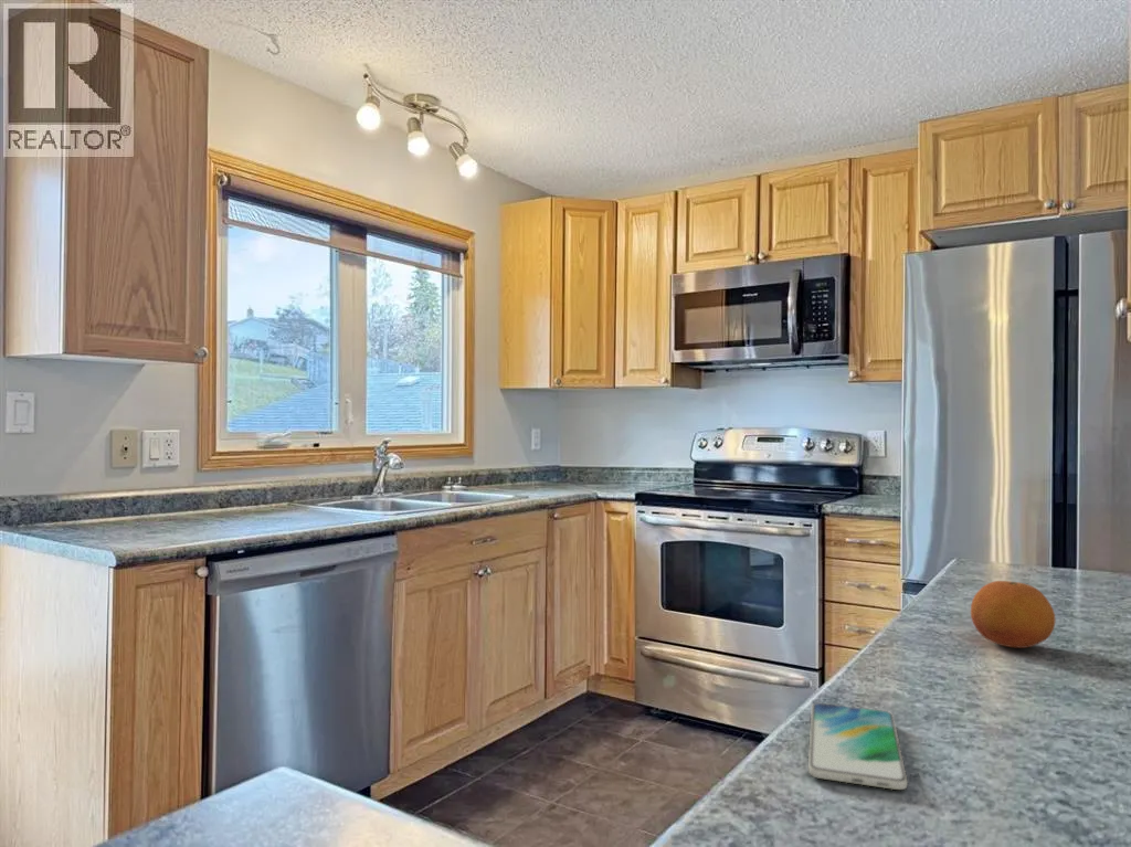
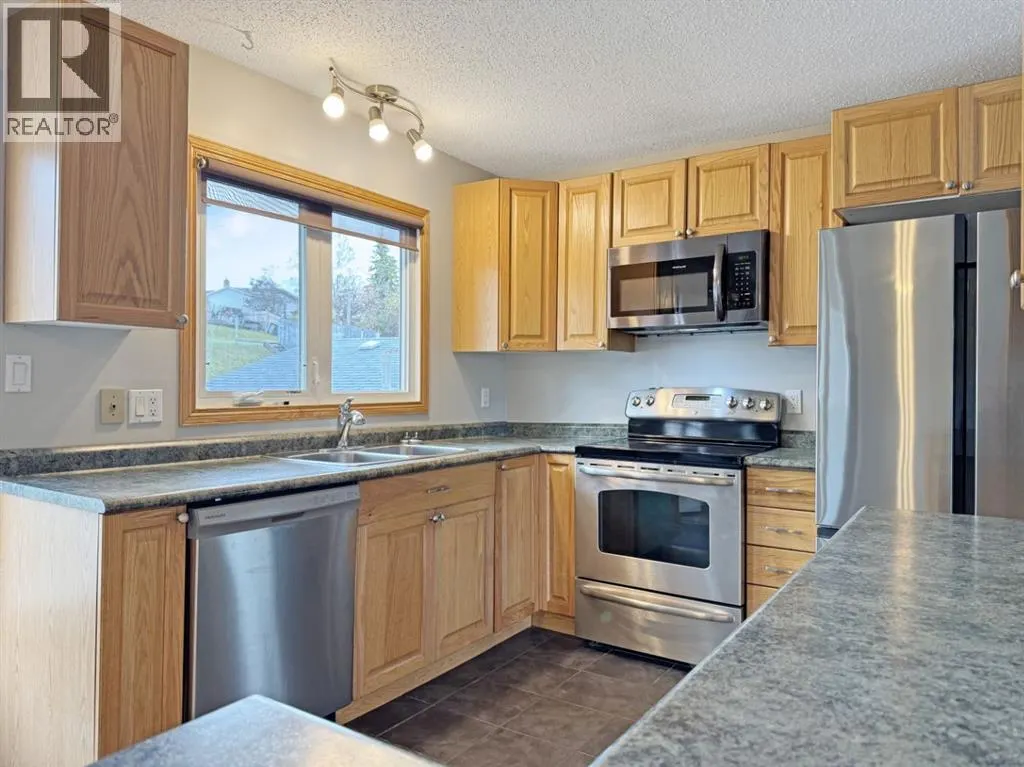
- smartphone (854, 741)
- fruit (1011, 613)
